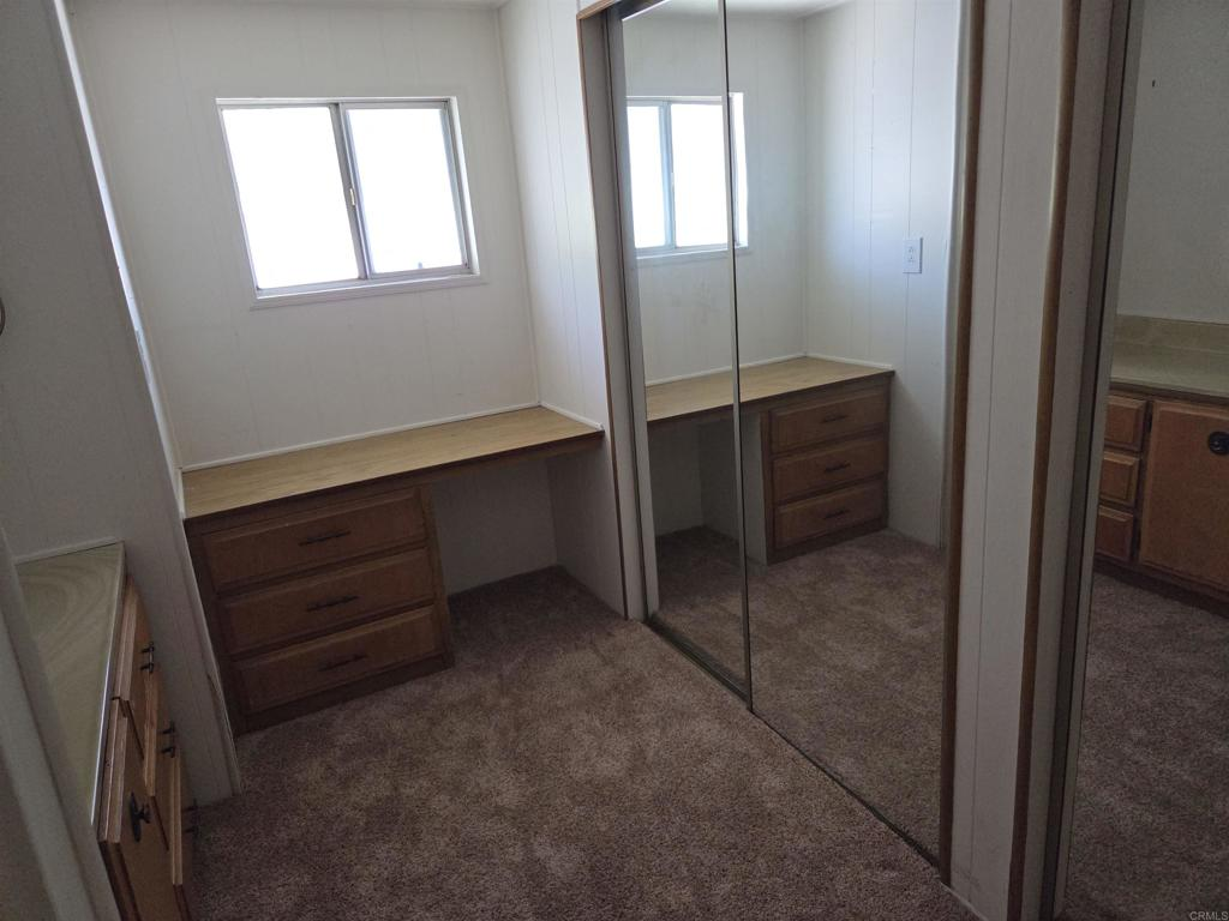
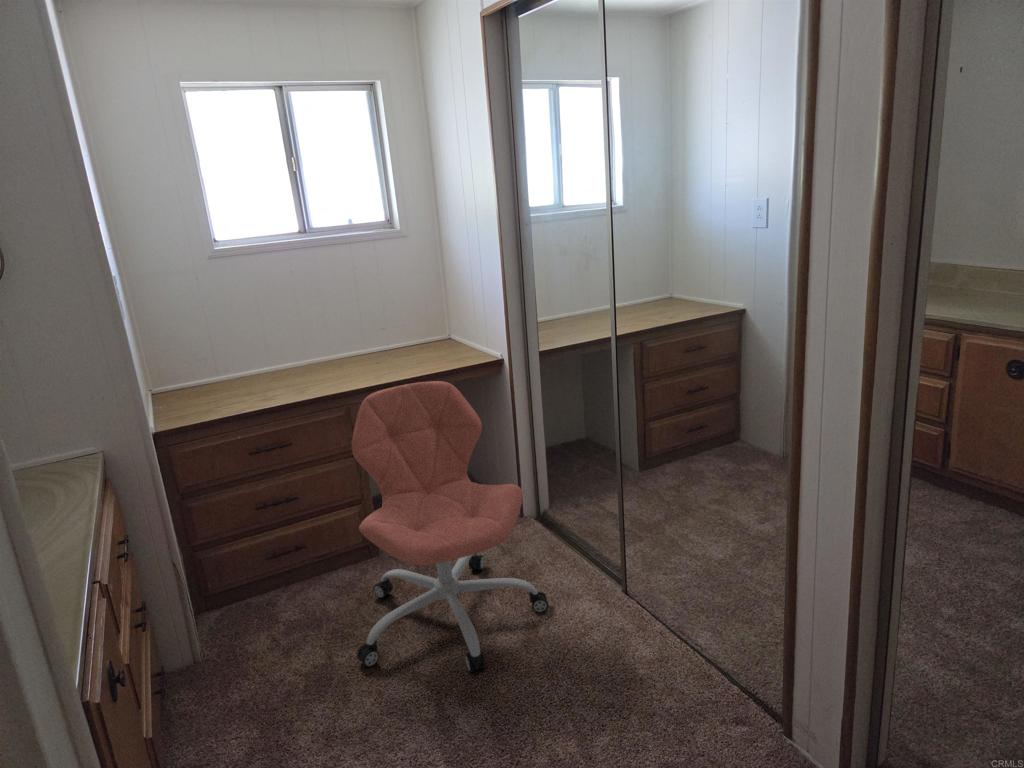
+ office chair (438, 517)
